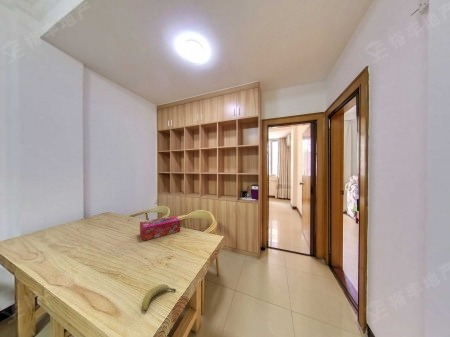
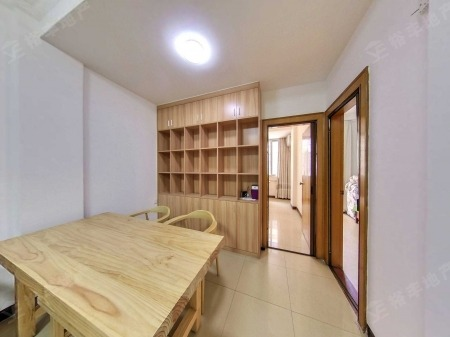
- tissue box (160, 226)
- fruit (156, 293)
